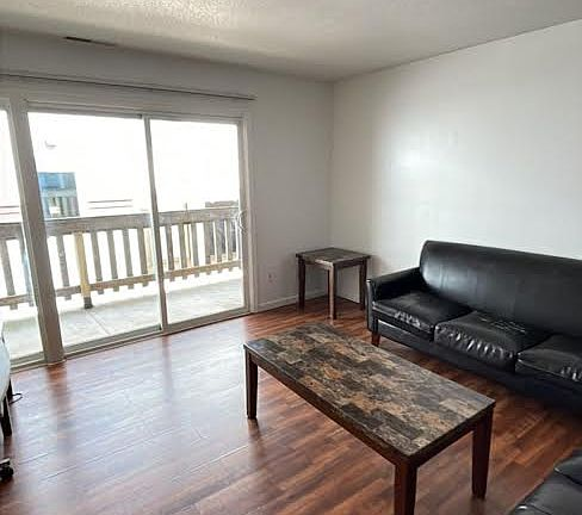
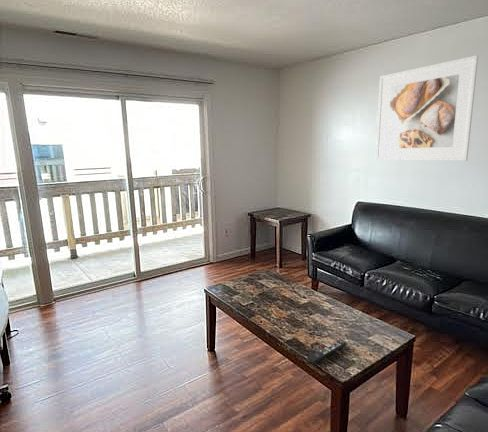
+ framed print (420, 115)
+ remote control (327, 350)
